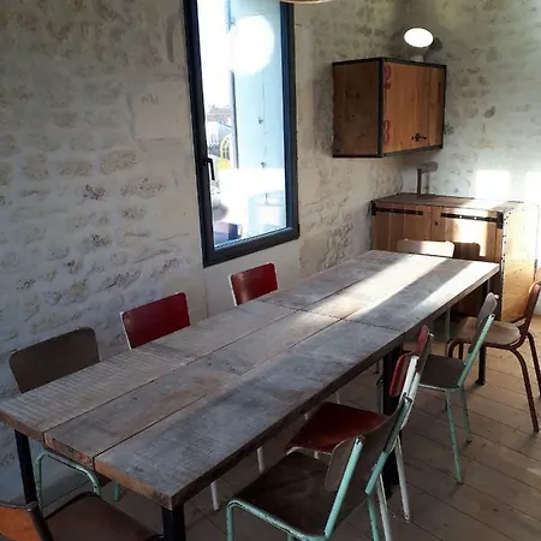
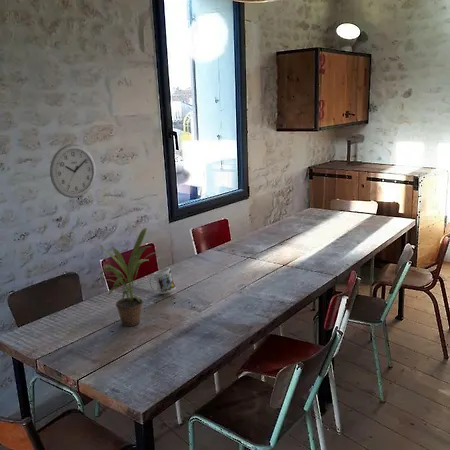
+ wall clock (74, 171)
+ mug (162, 281)
+ potted plant (132, 281)
